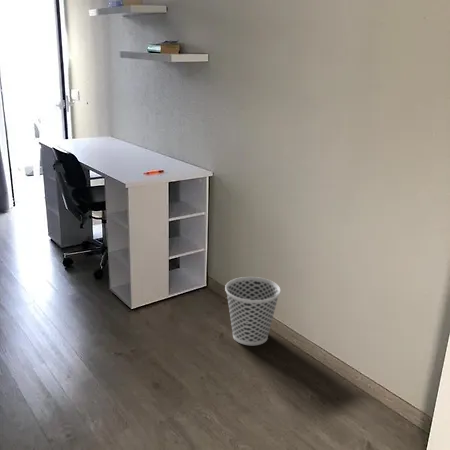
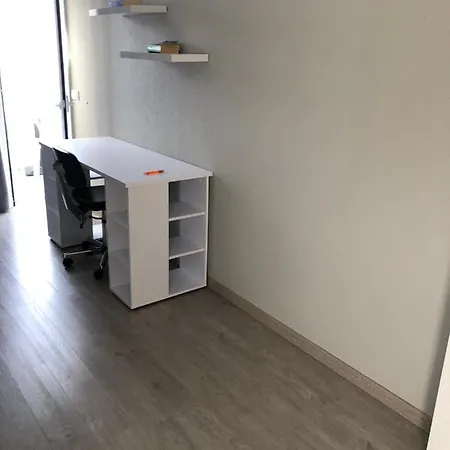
- wastebasket (251, 312)
